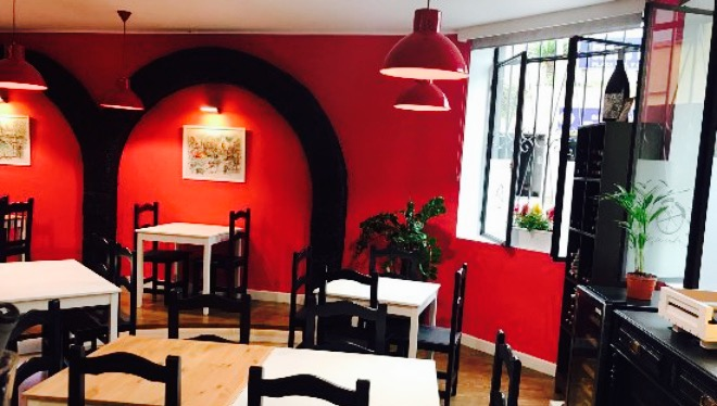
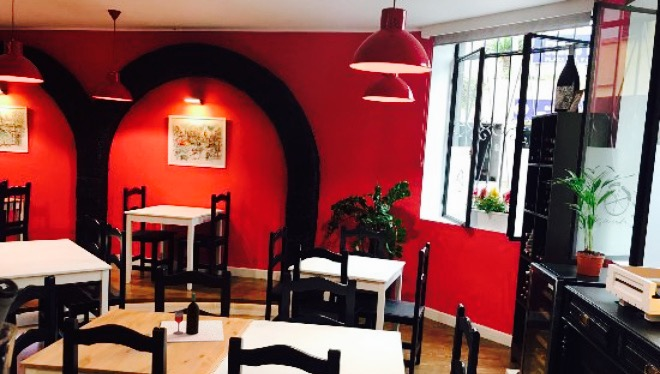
+ wine bottle (192, 310)
